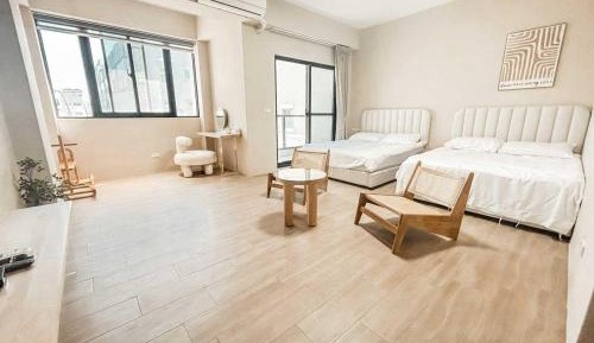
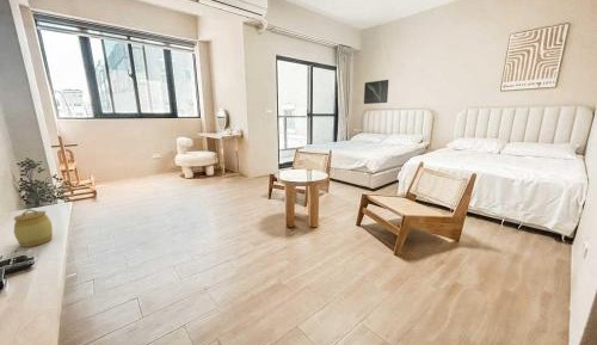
+ jar (32, 224)
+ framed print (375, 92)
